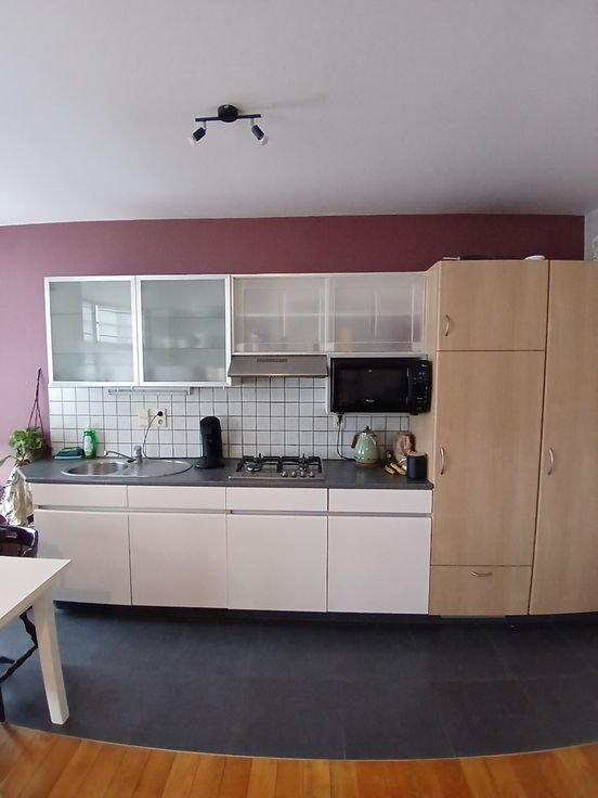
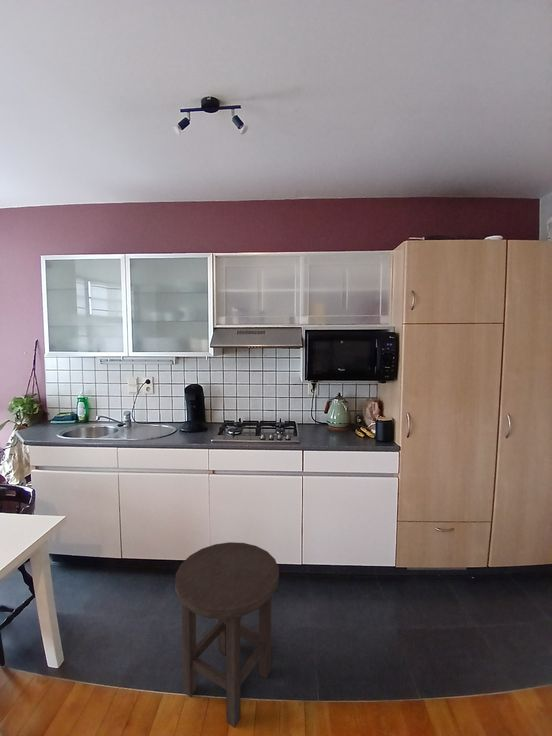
+ stool (228, 627)
